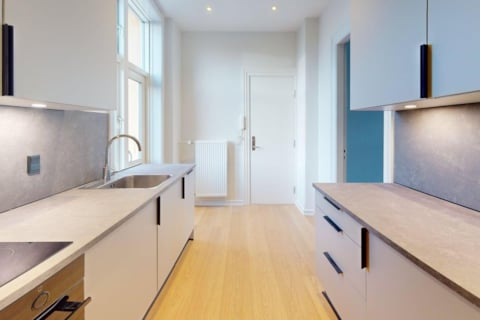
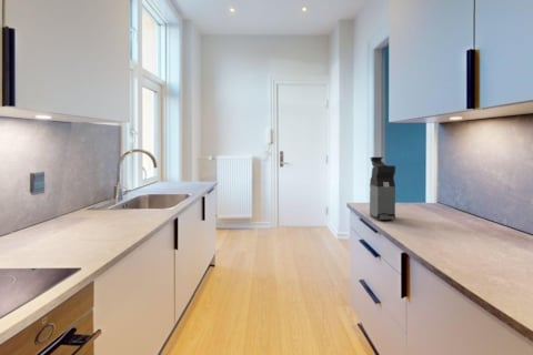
+ coffee maker (381, 186)
